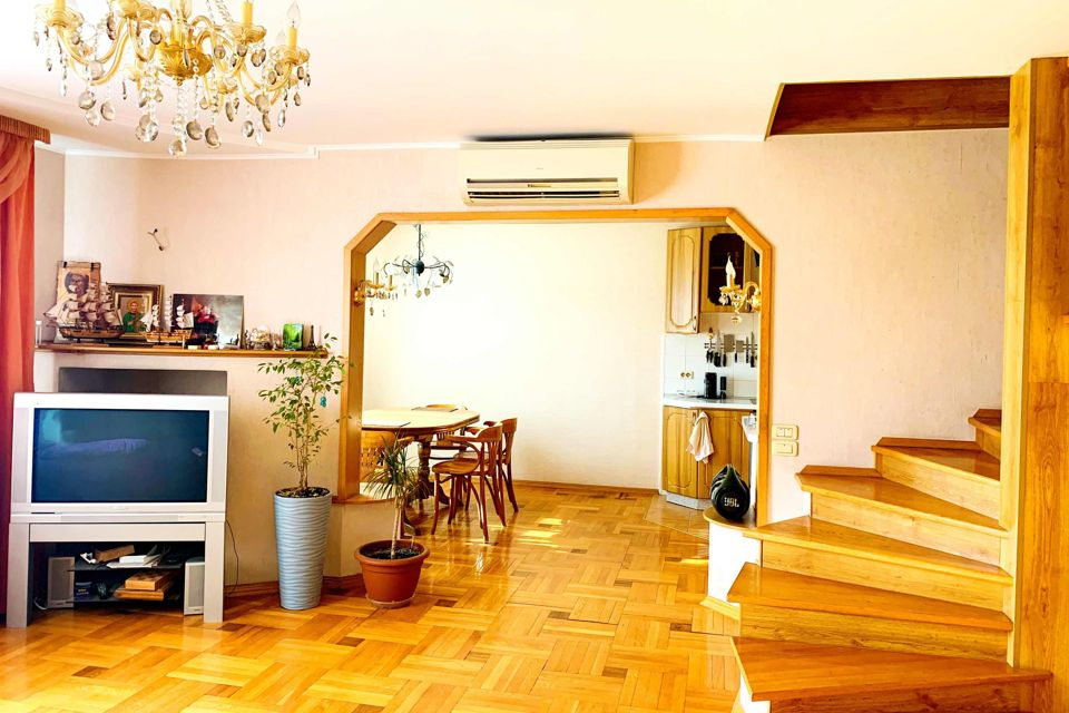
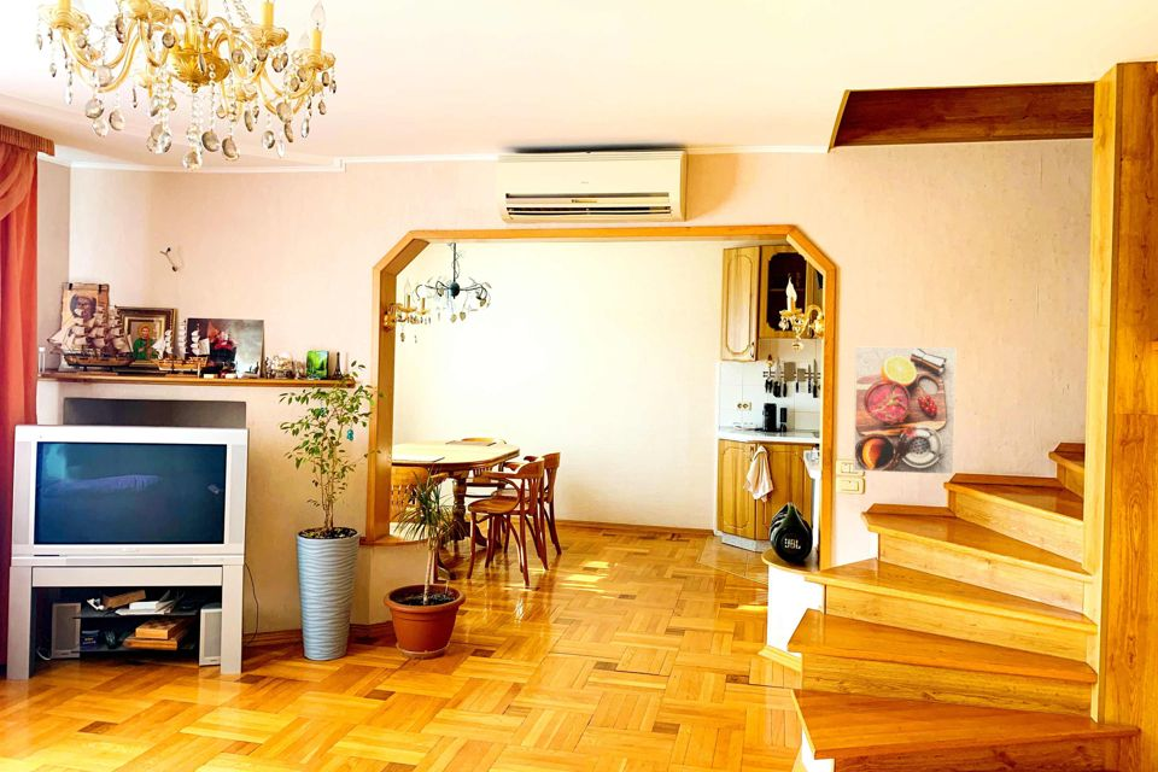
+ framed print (903, 409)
